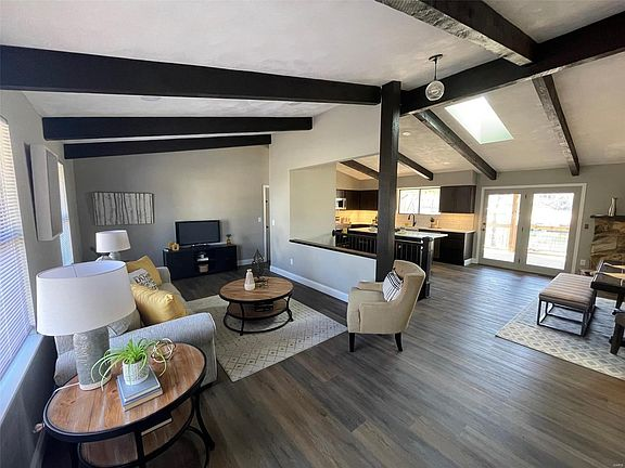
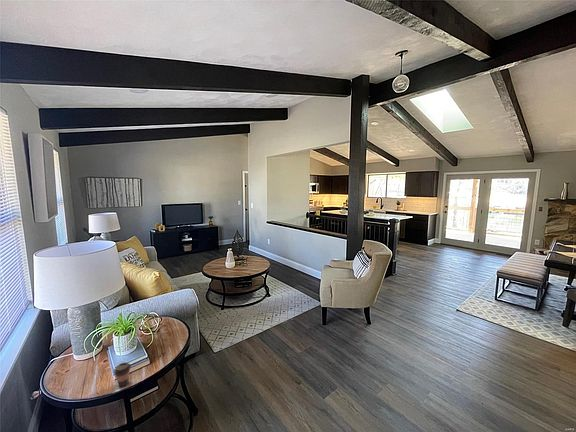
+ coffee cup (122, 374)
